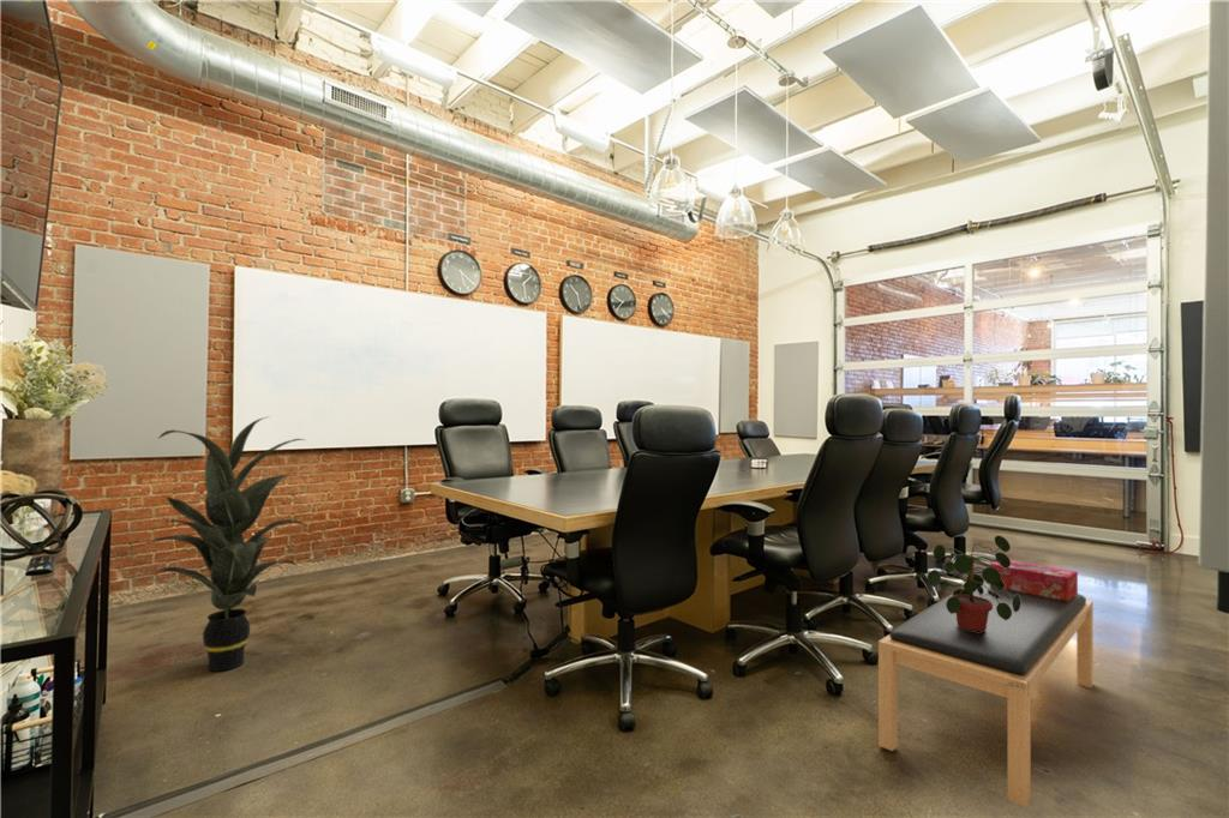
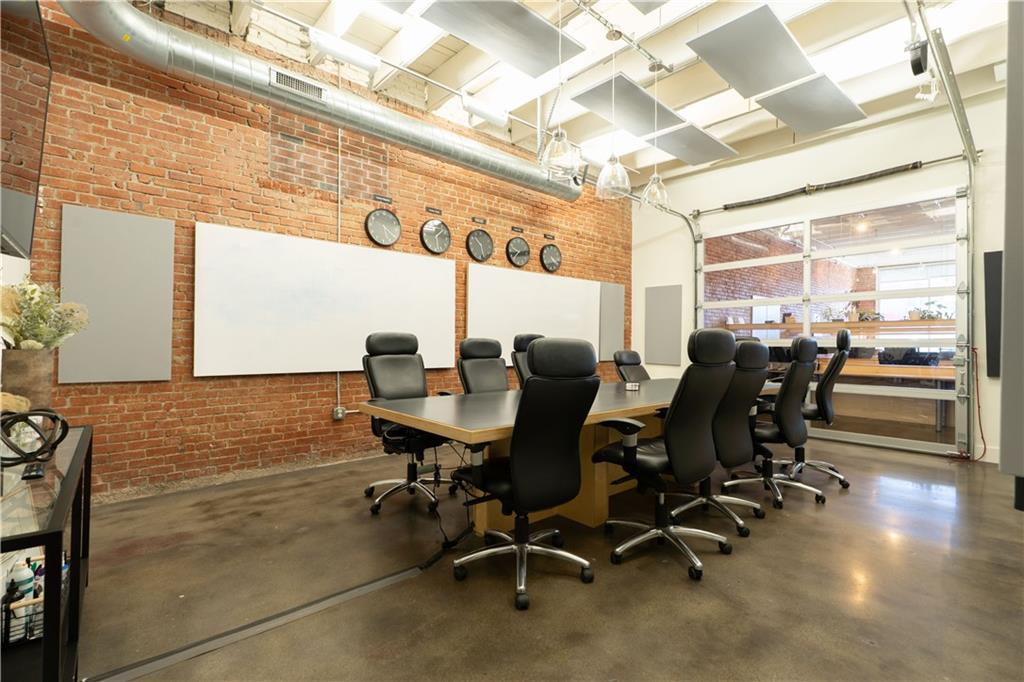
- indoor plant (240, 540)
- bench (996, 660)
- potted plant (977, 579)
- tissue box (1032, 578)
